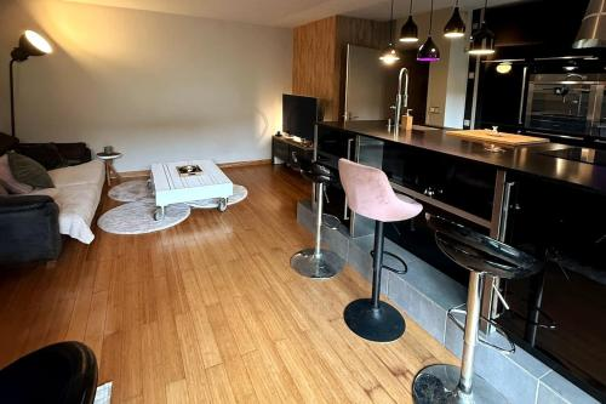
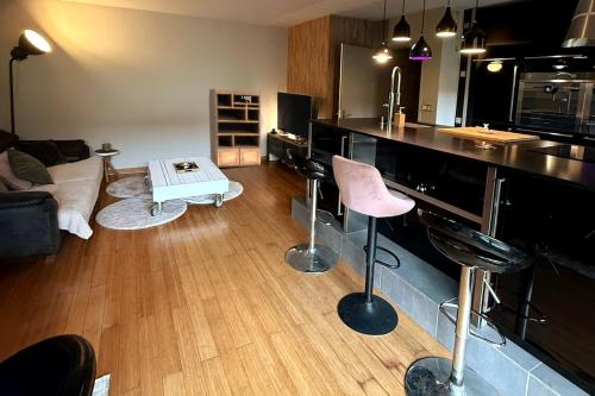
+ bookshelf (234, 128)
